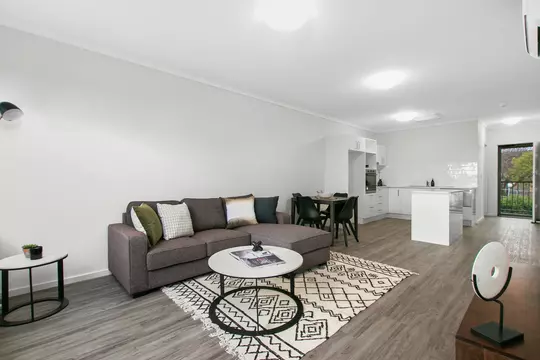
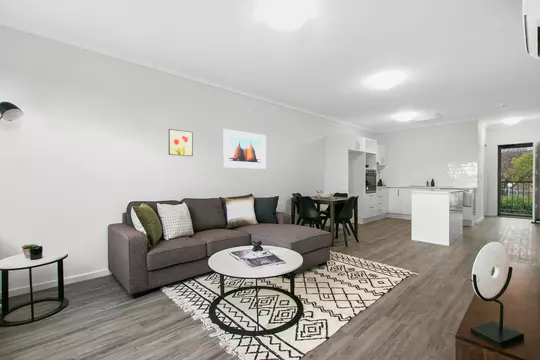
+ wall art (180, 143)
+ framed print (246, 150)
